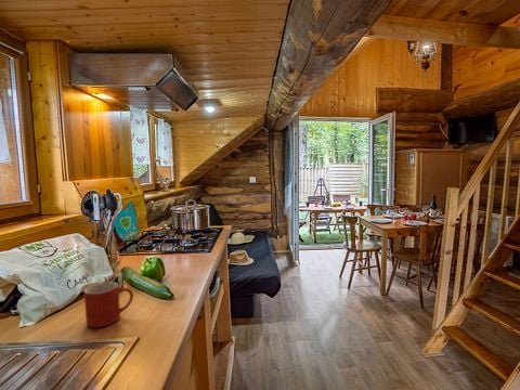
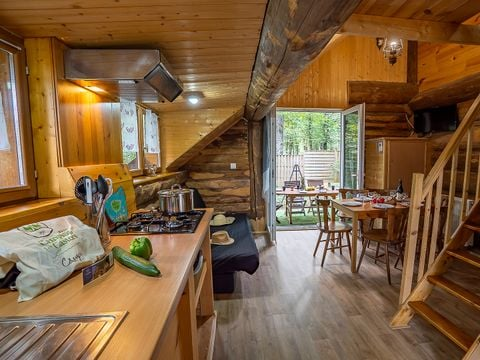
- mug (109, 301)
